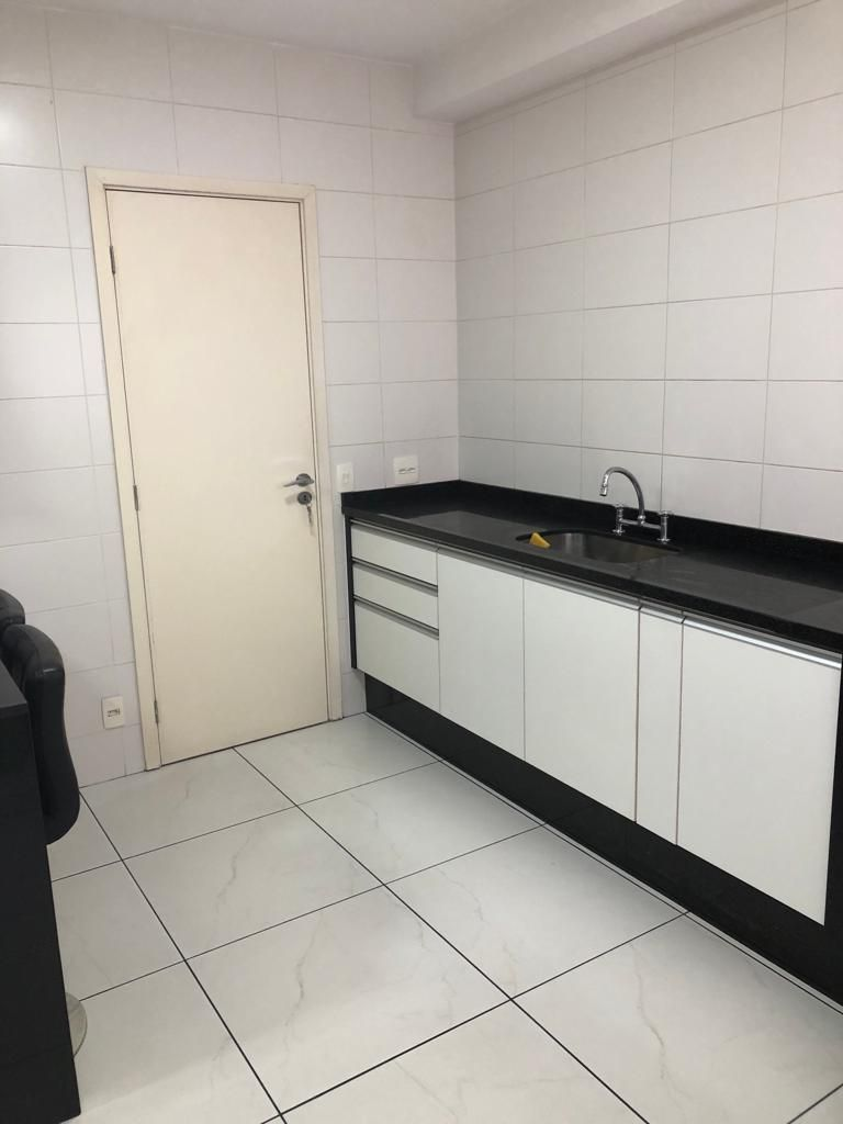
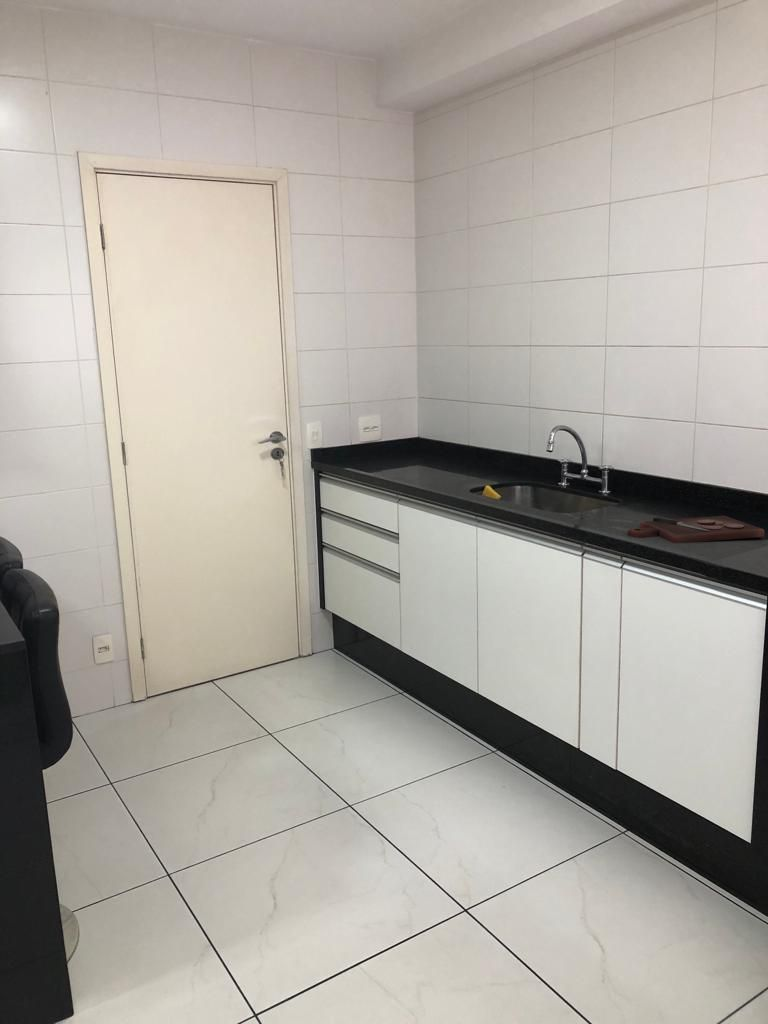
+ cutting board (696, 528)
